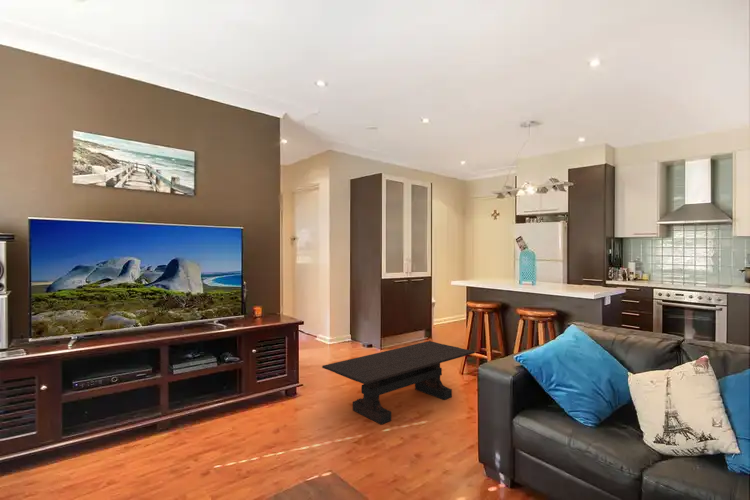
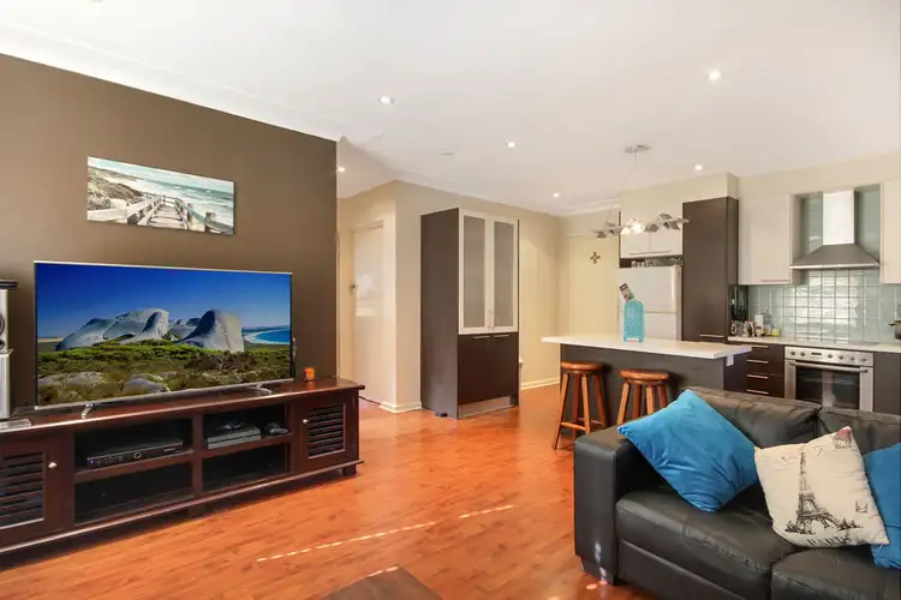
- coffee table (403, 380)
